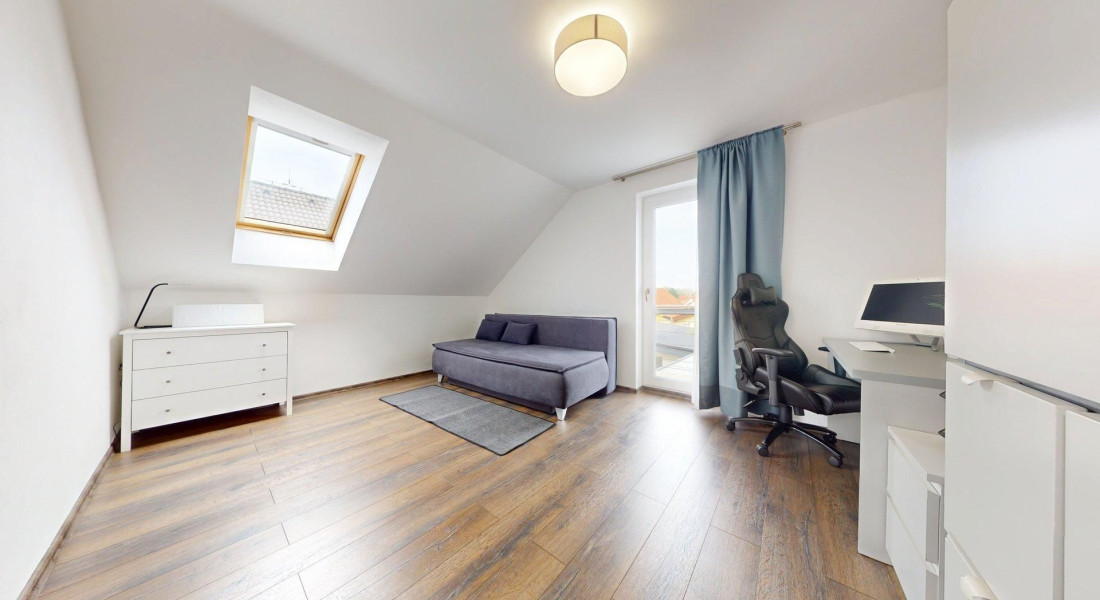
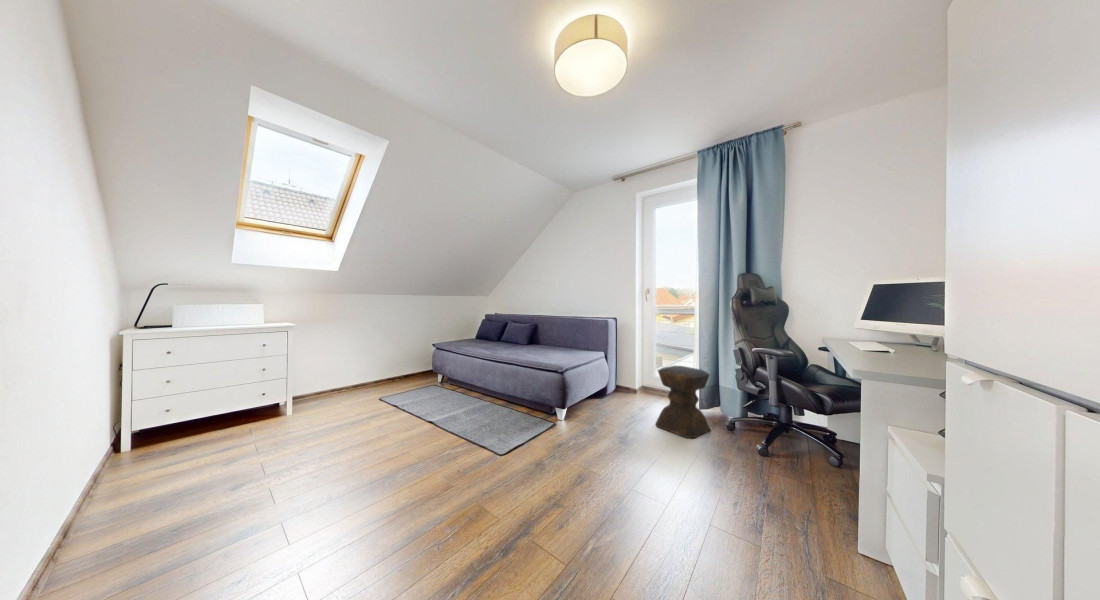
+ stool (682, 398)
